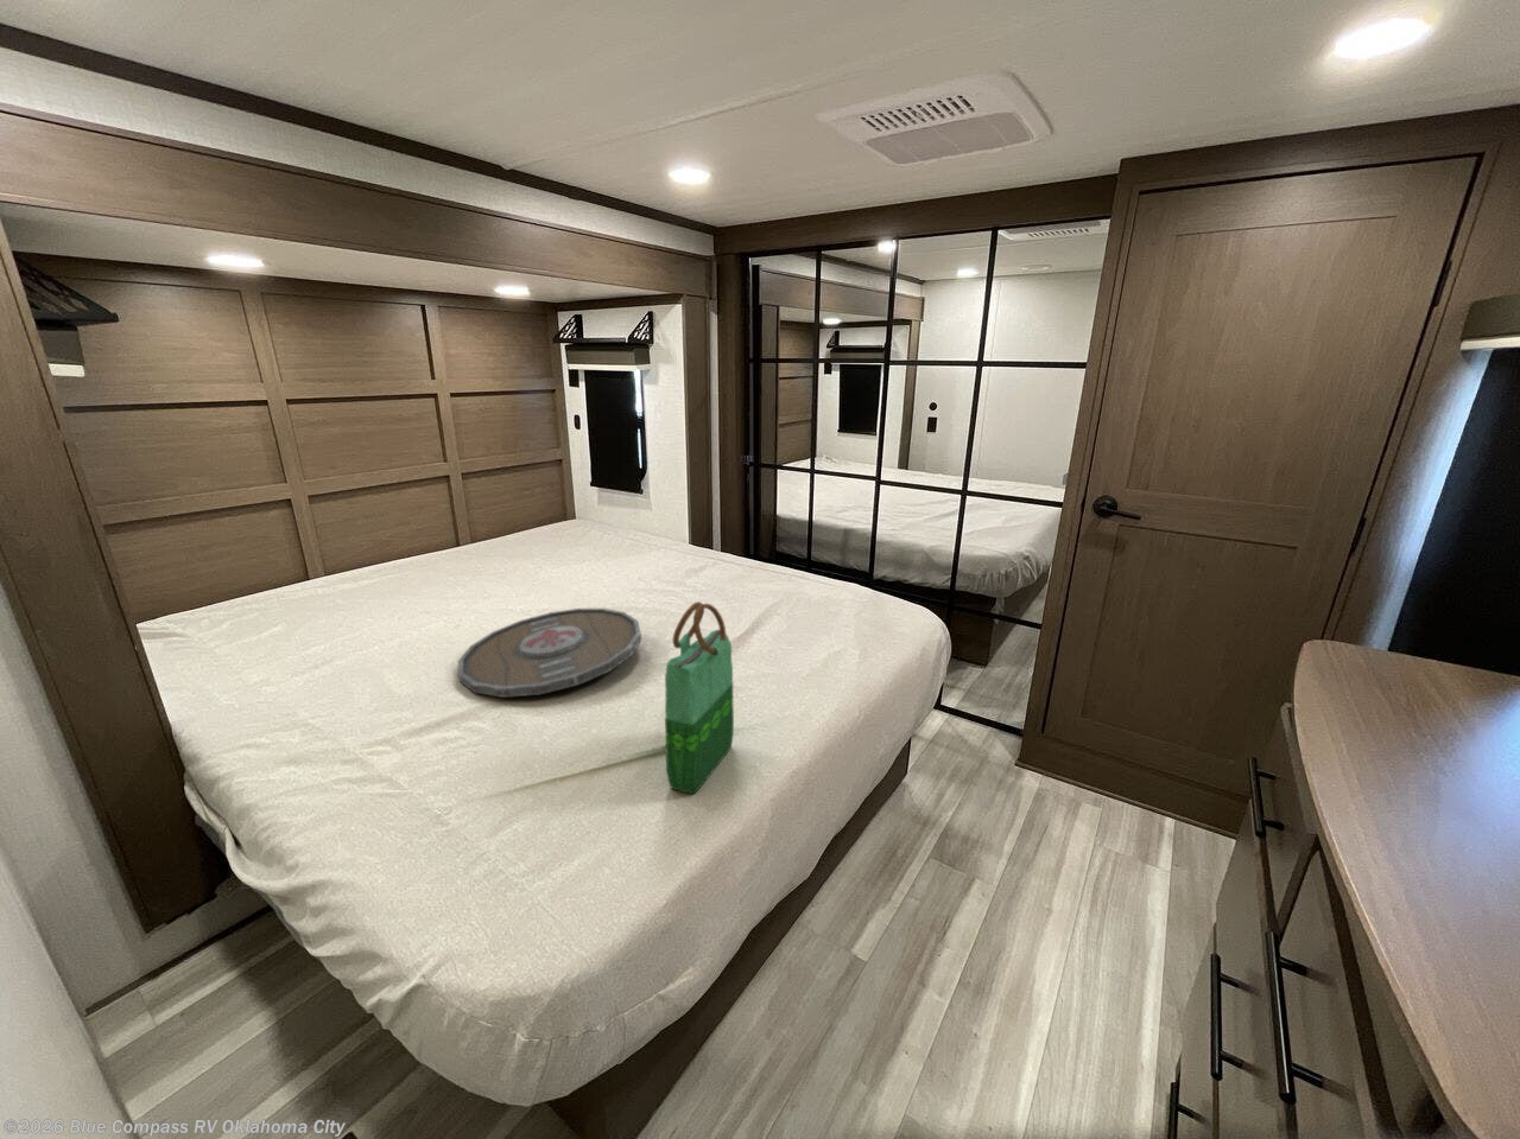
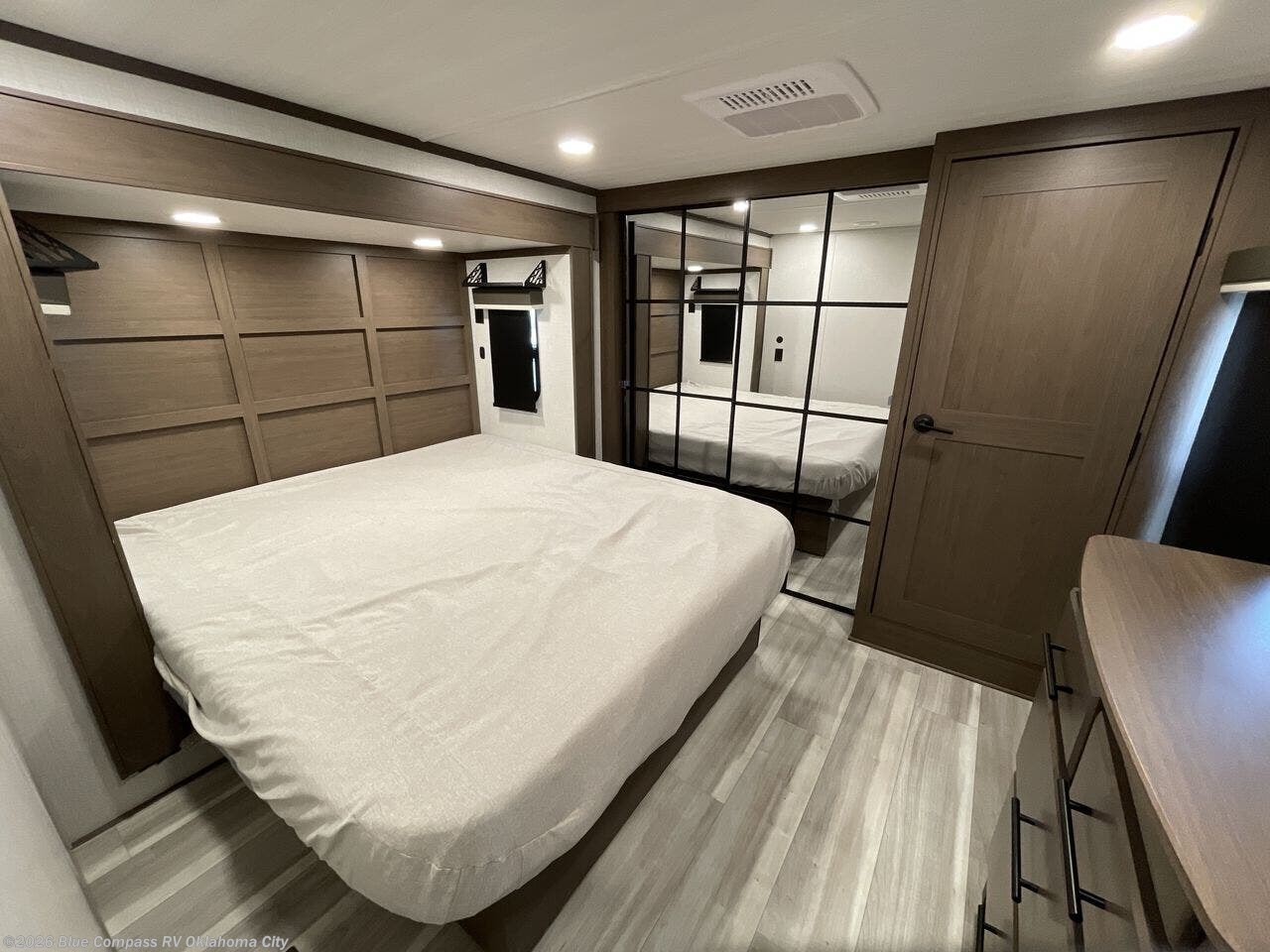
- tote bag (700, 688)
- serving tray (553, 645)
